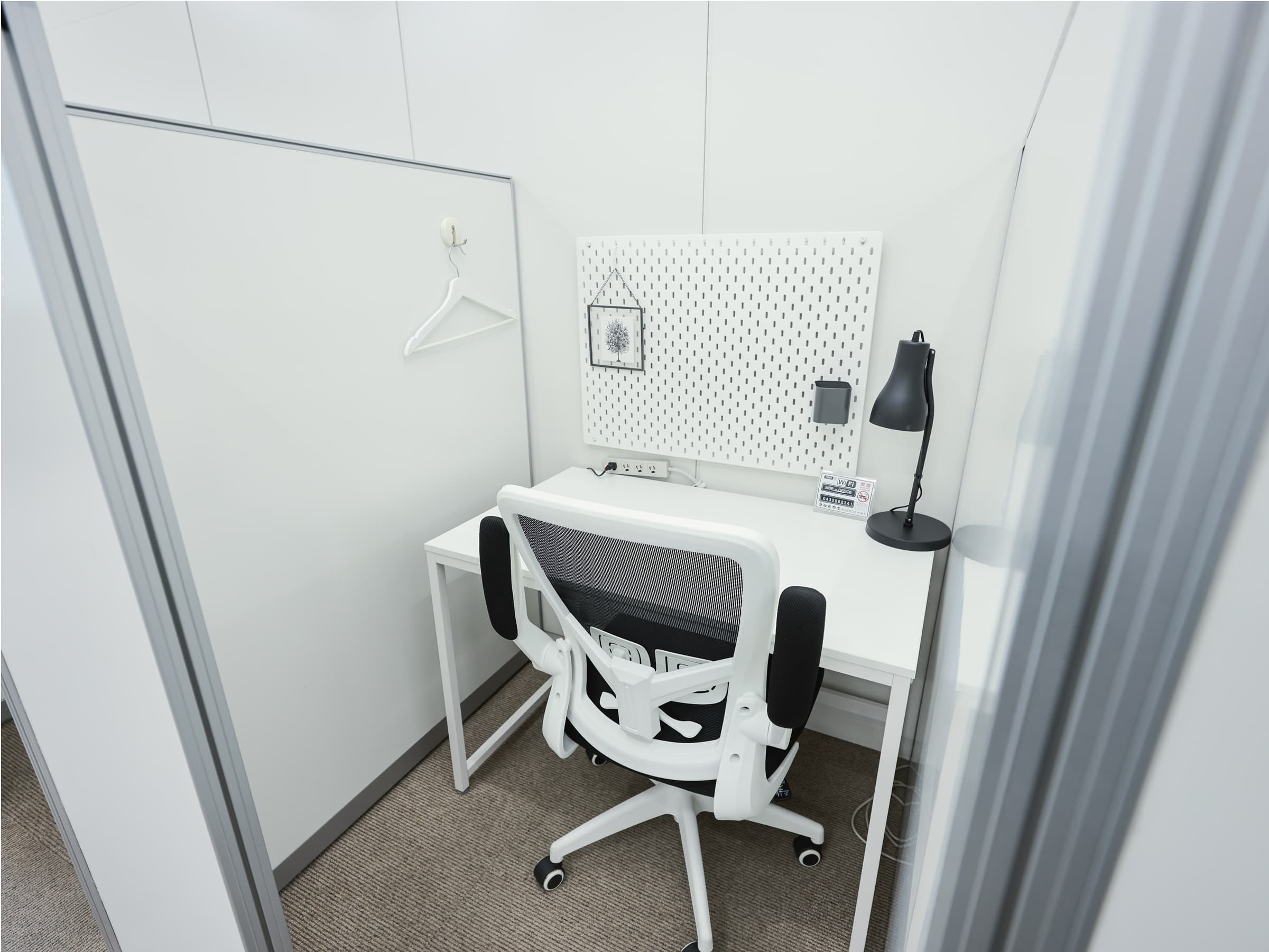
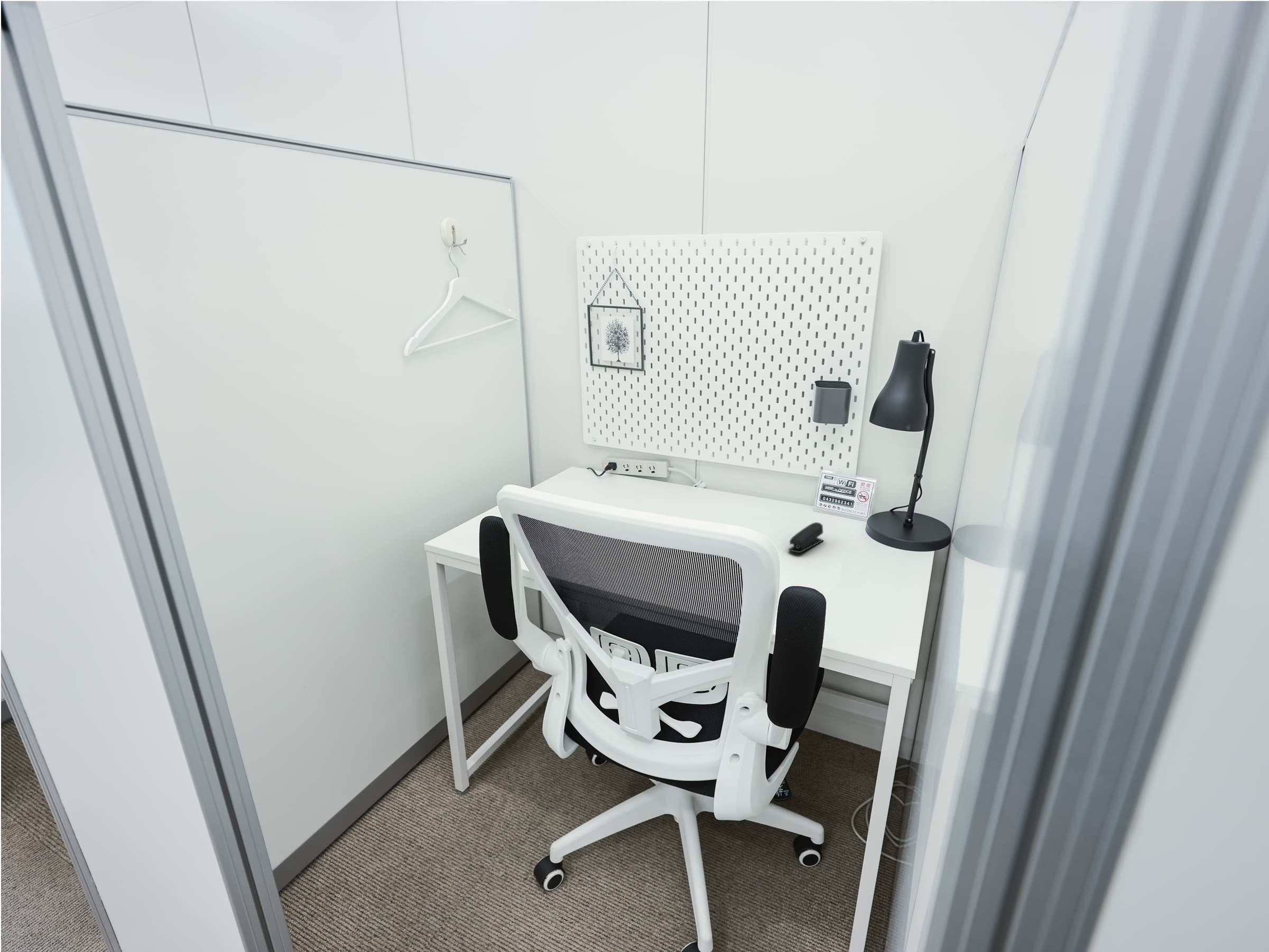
+ stapler (807, 537)
